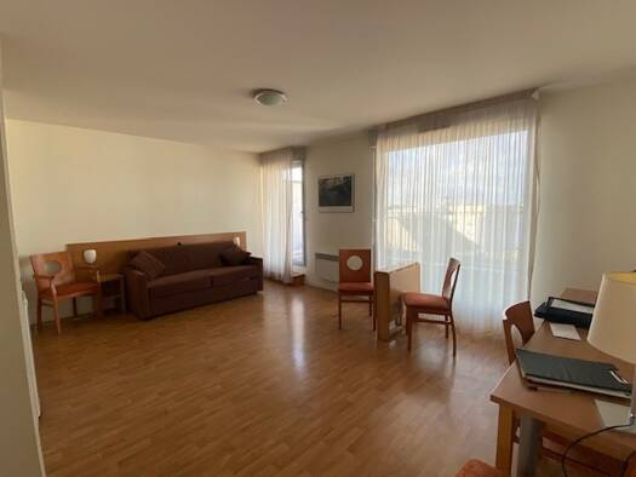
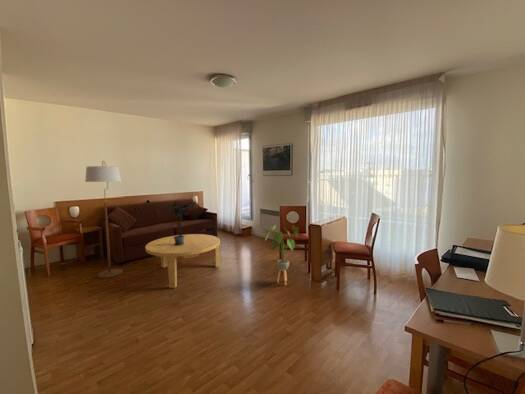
+ potted plant (179, 221)
+ coffee table (184, 257)
+ floor lamp (106, 217)
+ house plant (281, 254)
